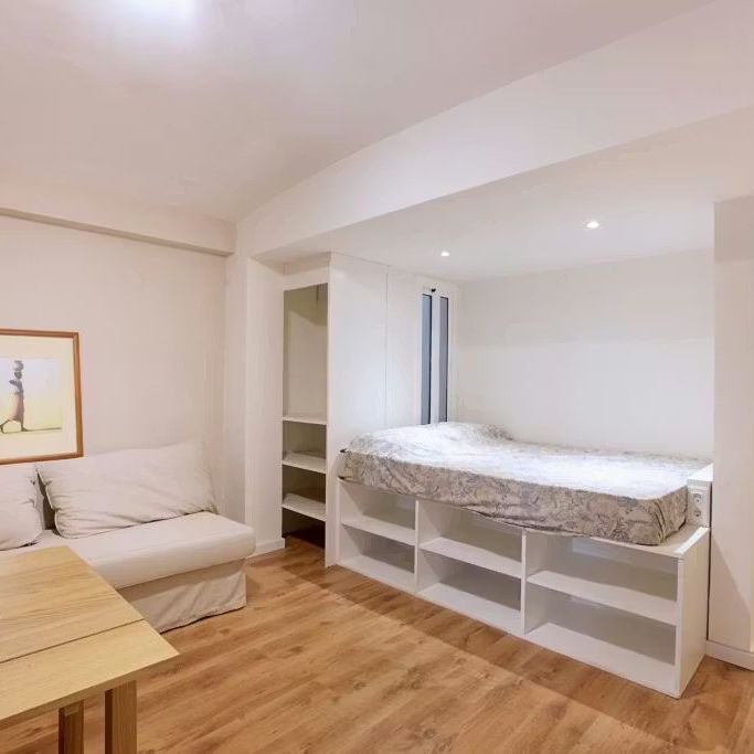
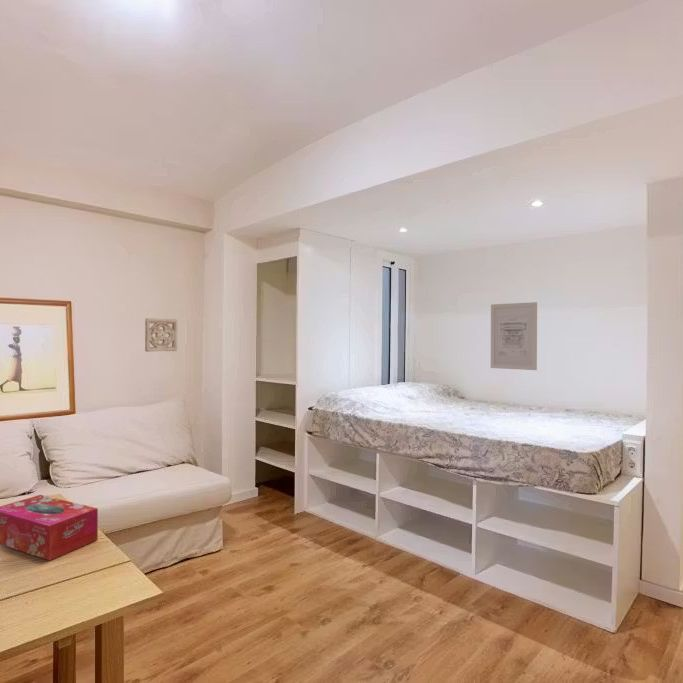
+ tissue box (44, 524)
+ wall art (513, 336)
+ wall ornament (161, 335)
